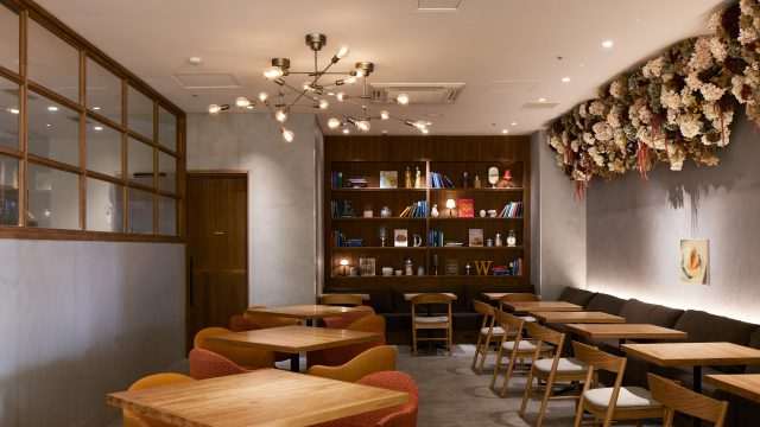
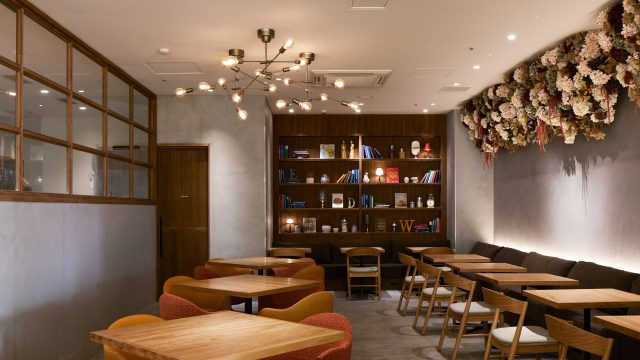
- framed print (694, 261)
